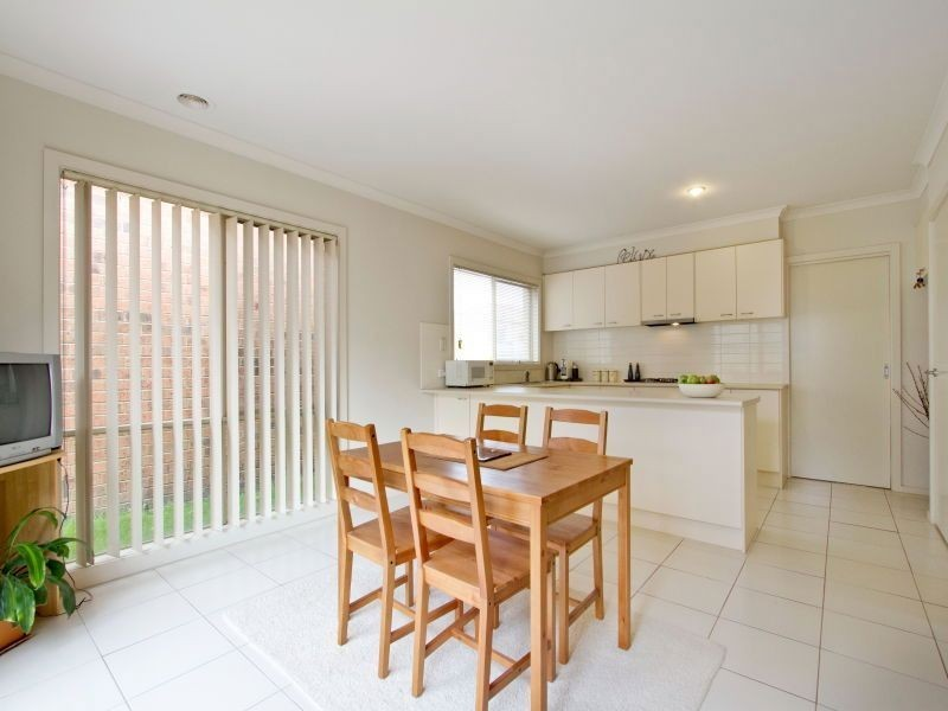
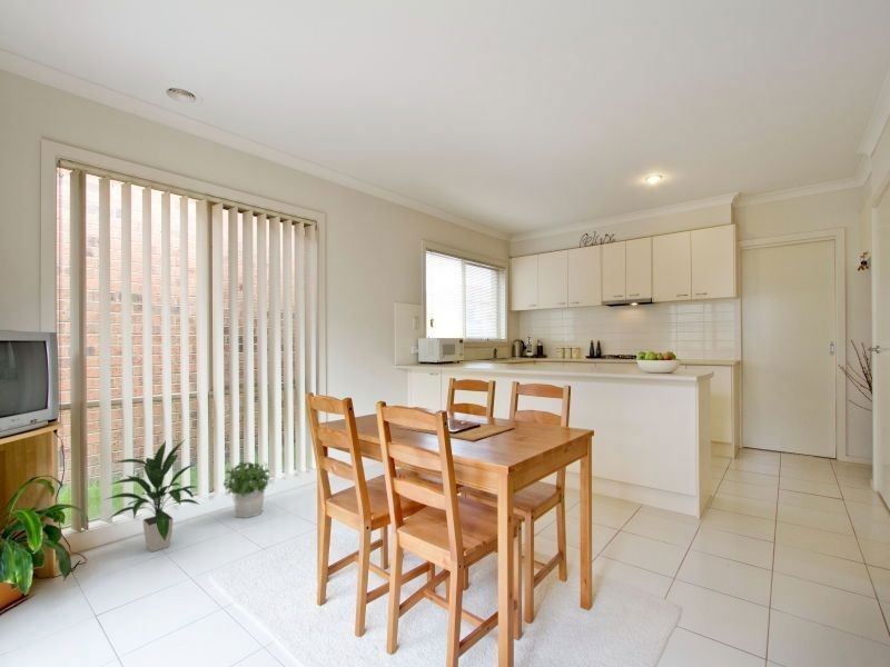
+ potted plant (247, 488)
+ indoor plant (156, 496)
